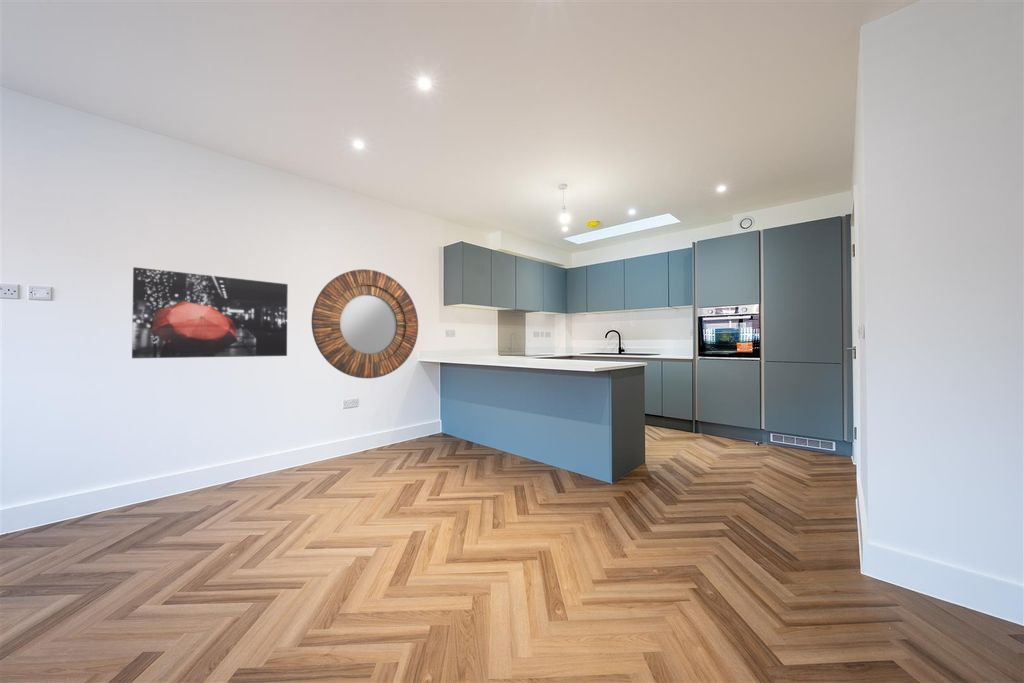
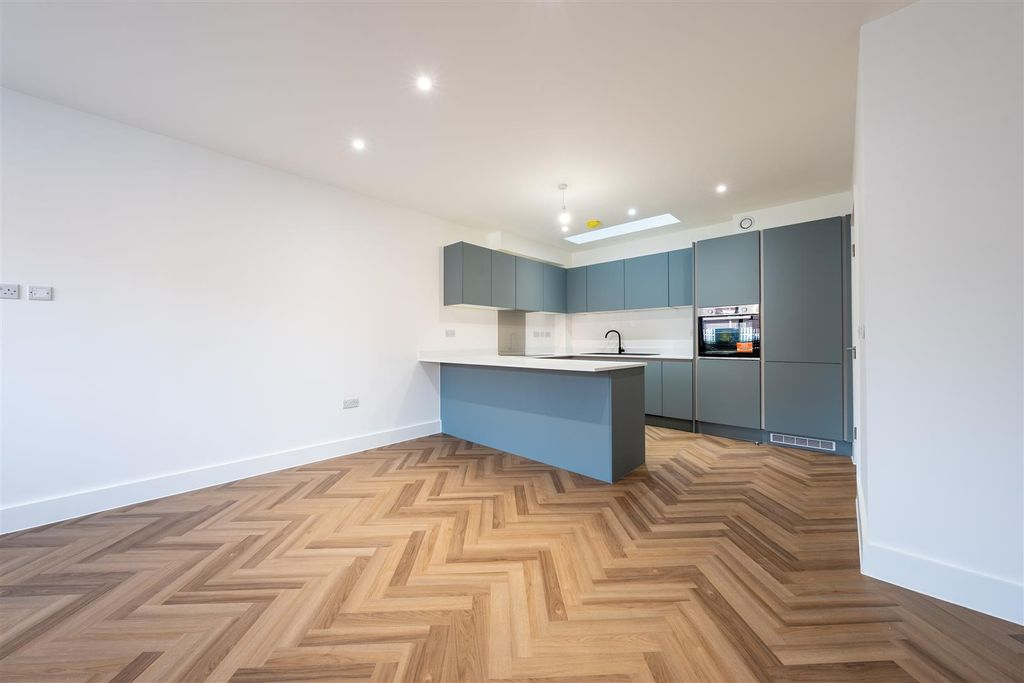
- wall art (218, 316)
- home mirror (370, 324)
